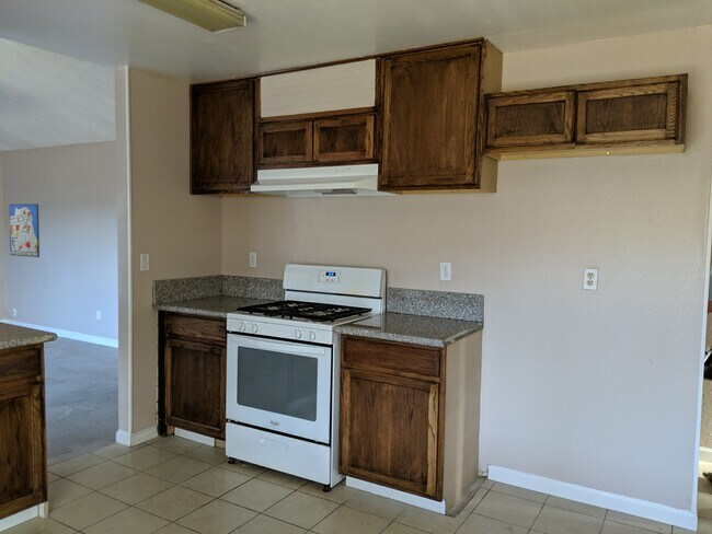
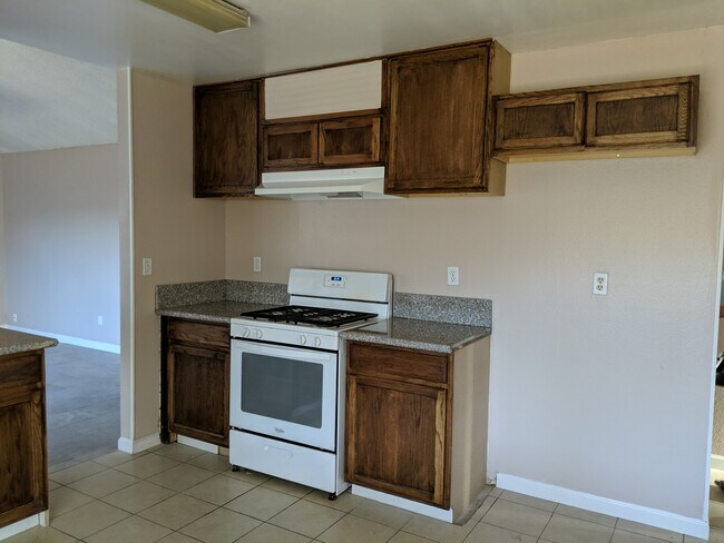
- wall art (23, 230)
